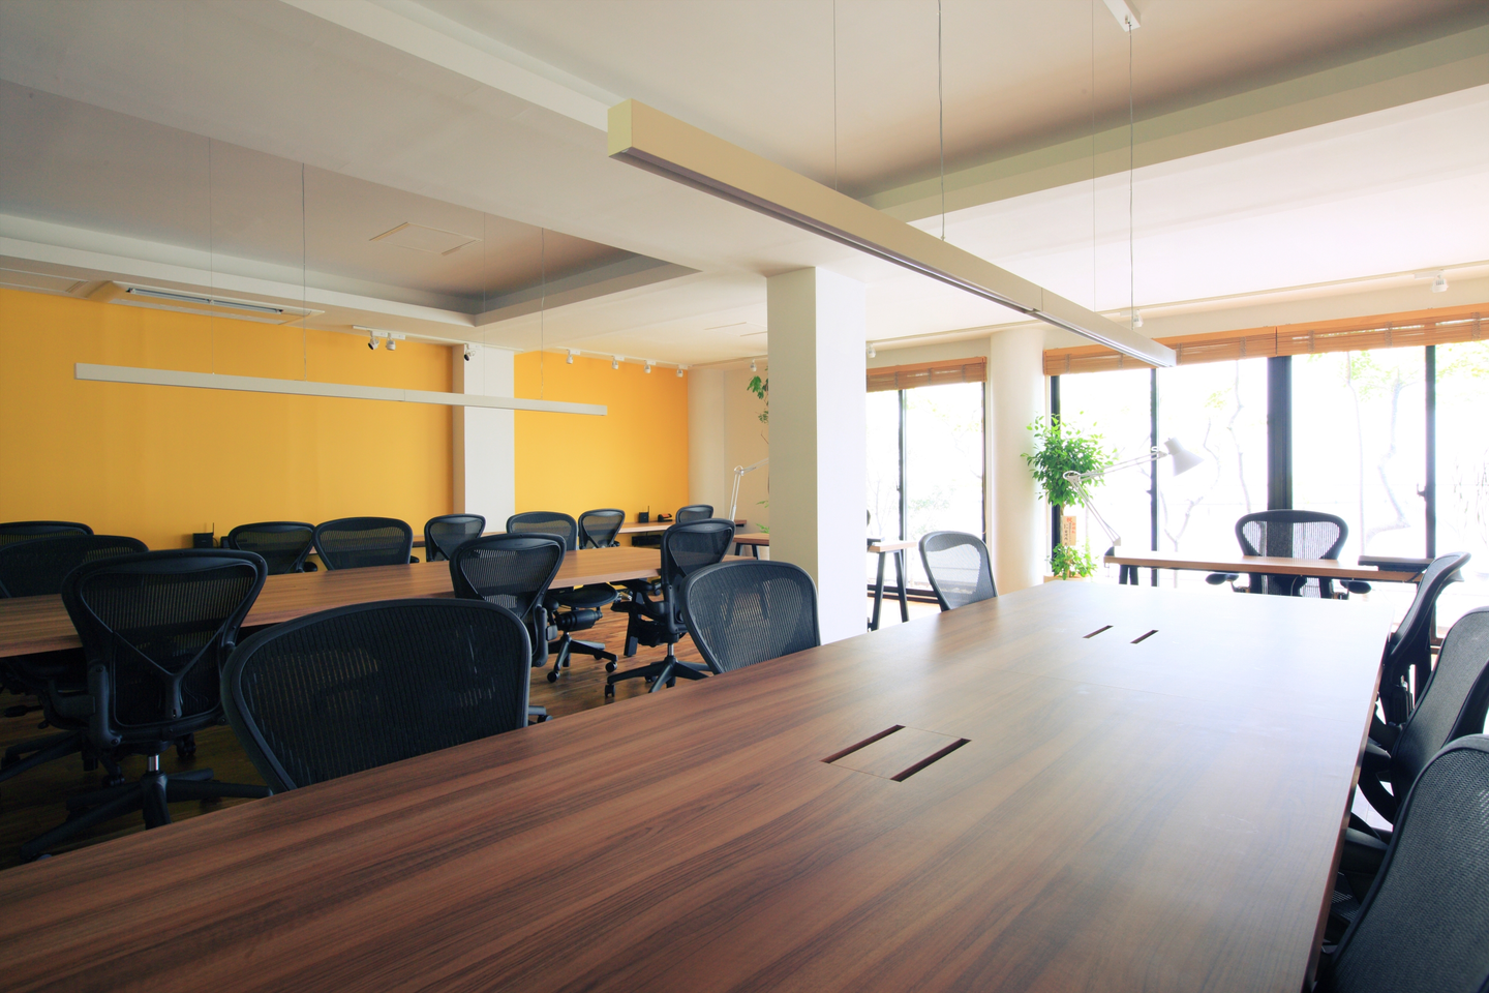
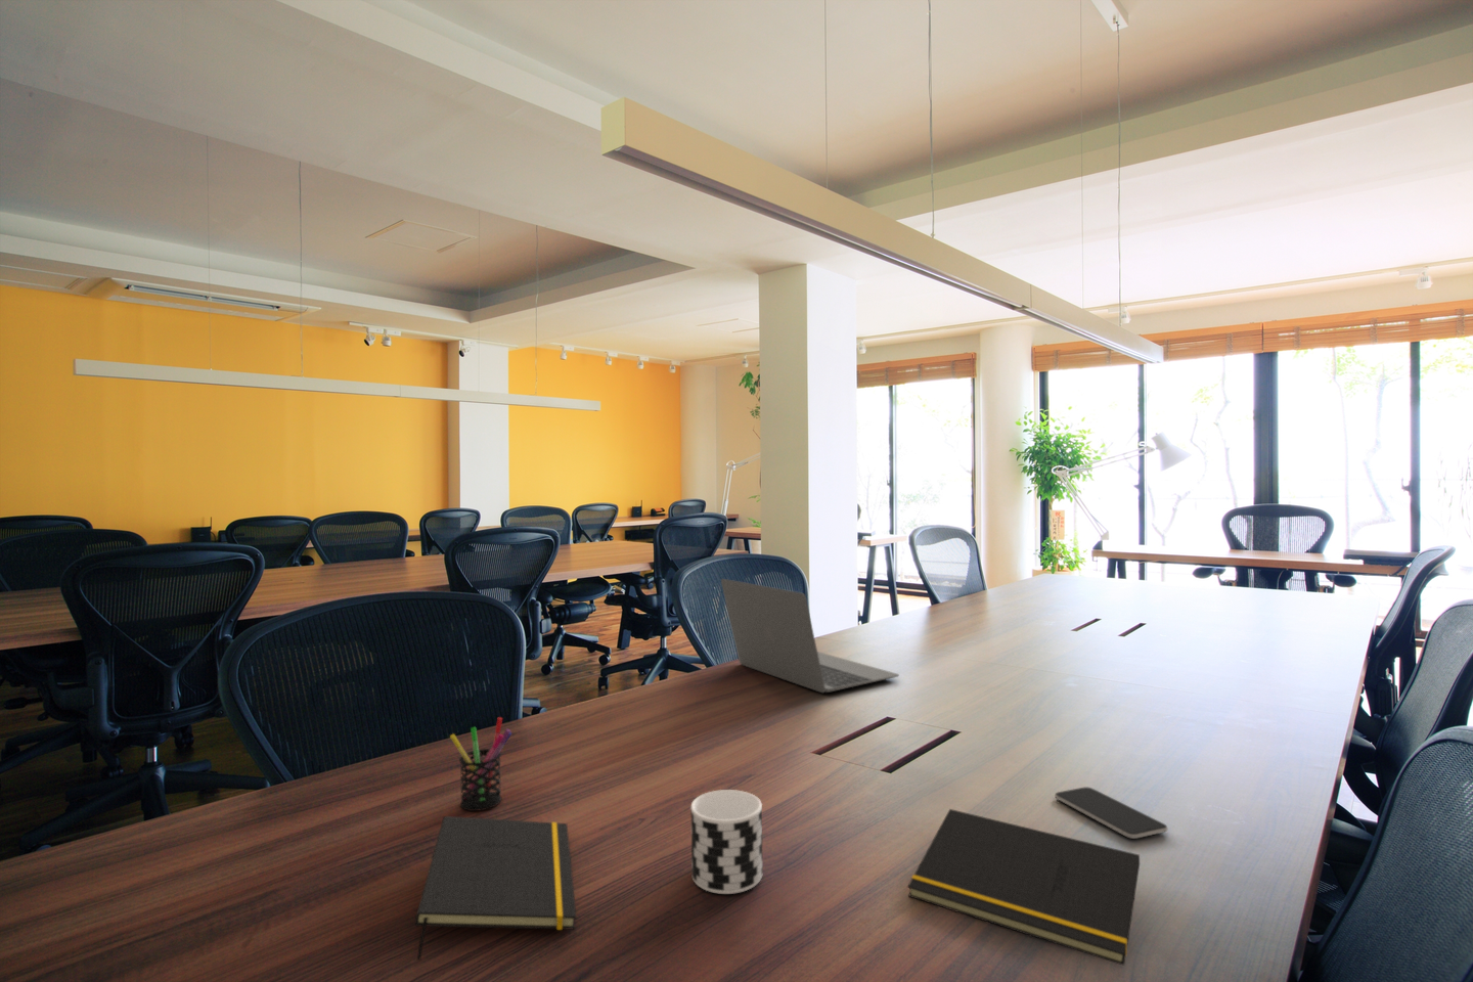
+ laptop (807, 626)
+ notepad (1024, 875)
+ notepad (502, 867)
+ smartphone (1108, 811)
+ pen holder (481, 760)
+ cup (722, 834)
